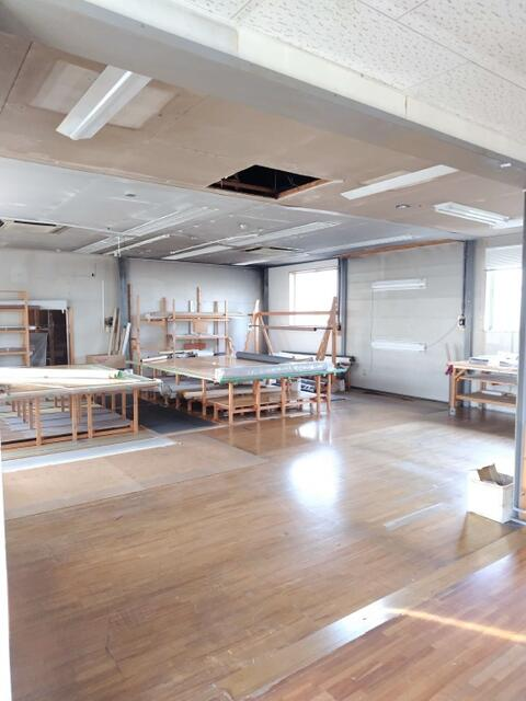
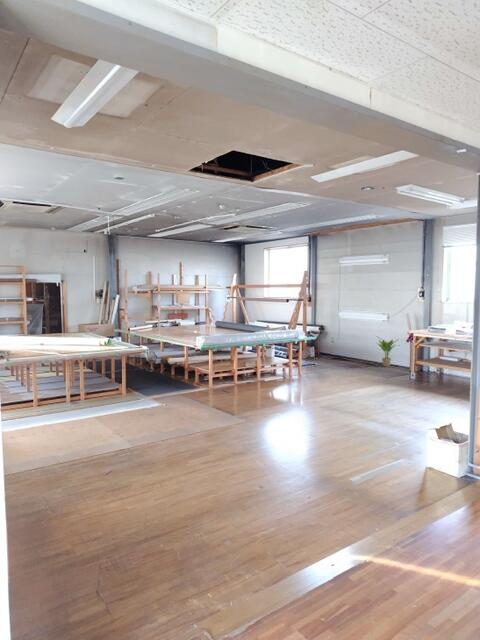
+ potted plant (386, 350)
